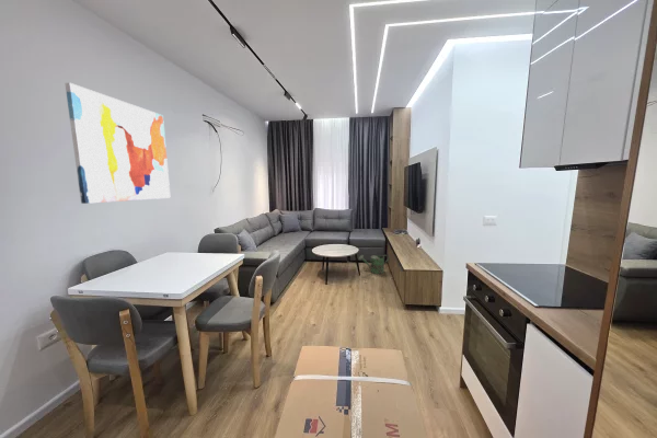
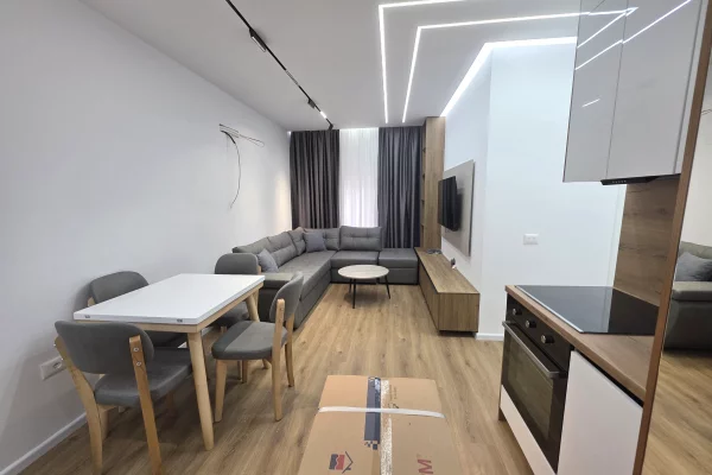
- wall art (128, 152)
- watering can (373, 263)
